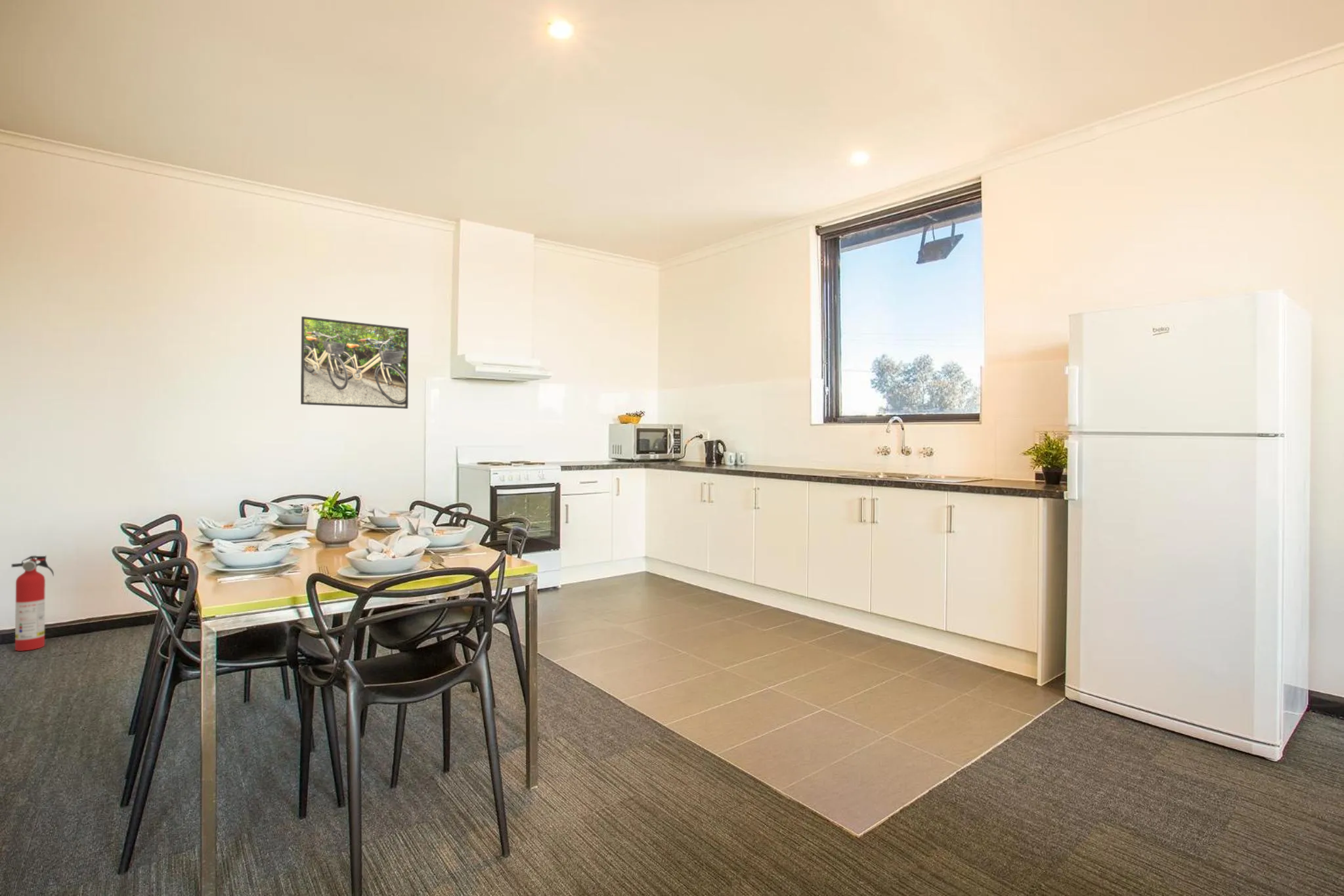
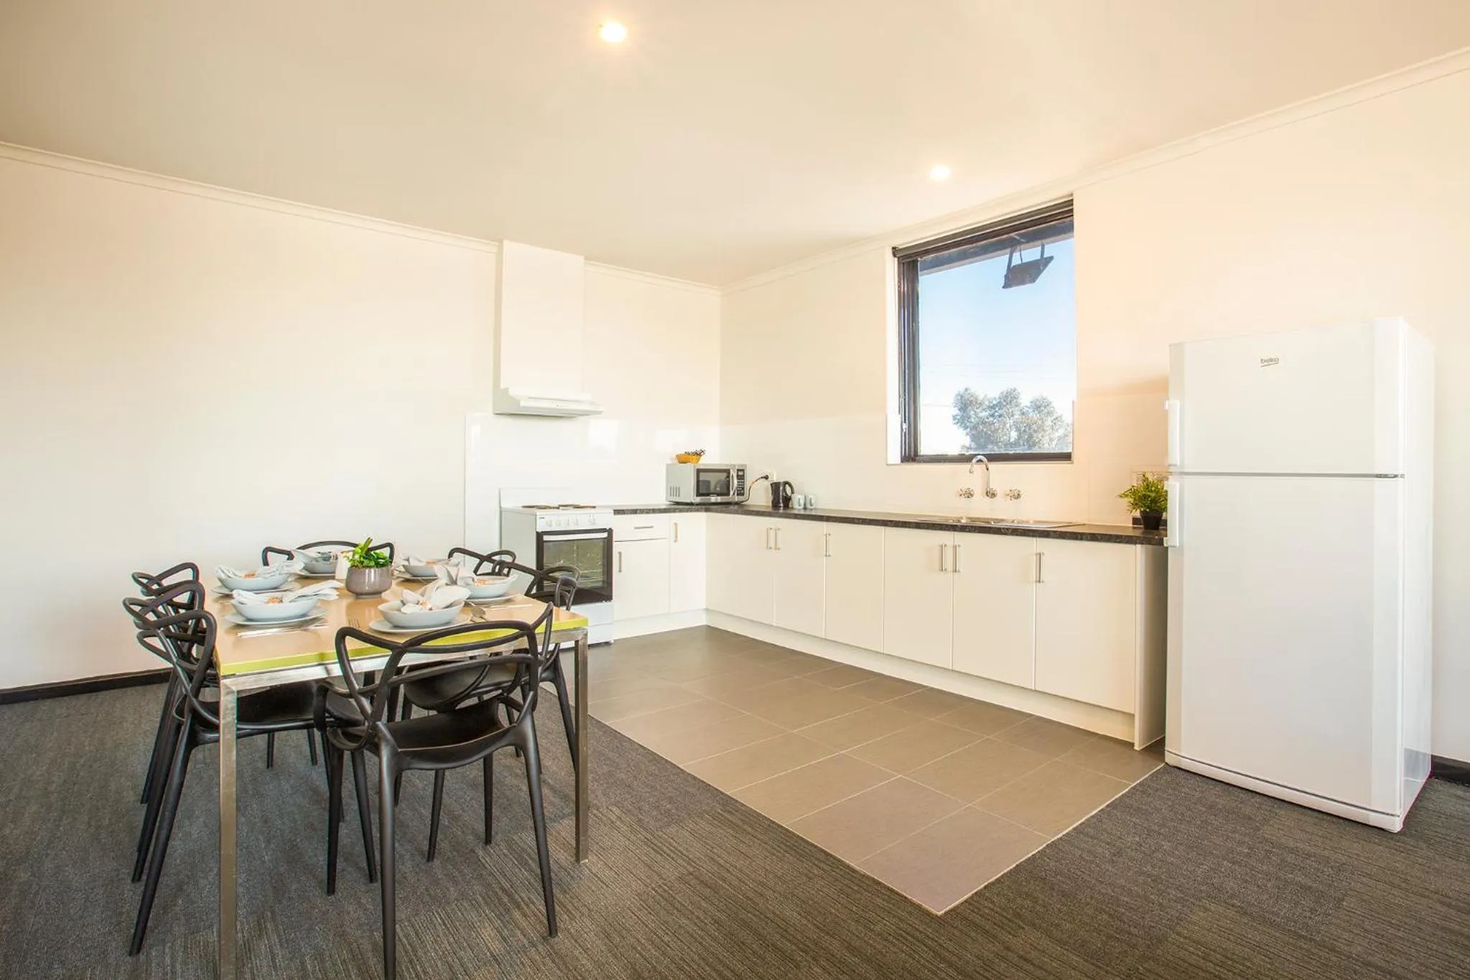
- fire extinguisher (32, 601)
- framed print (357, 364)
